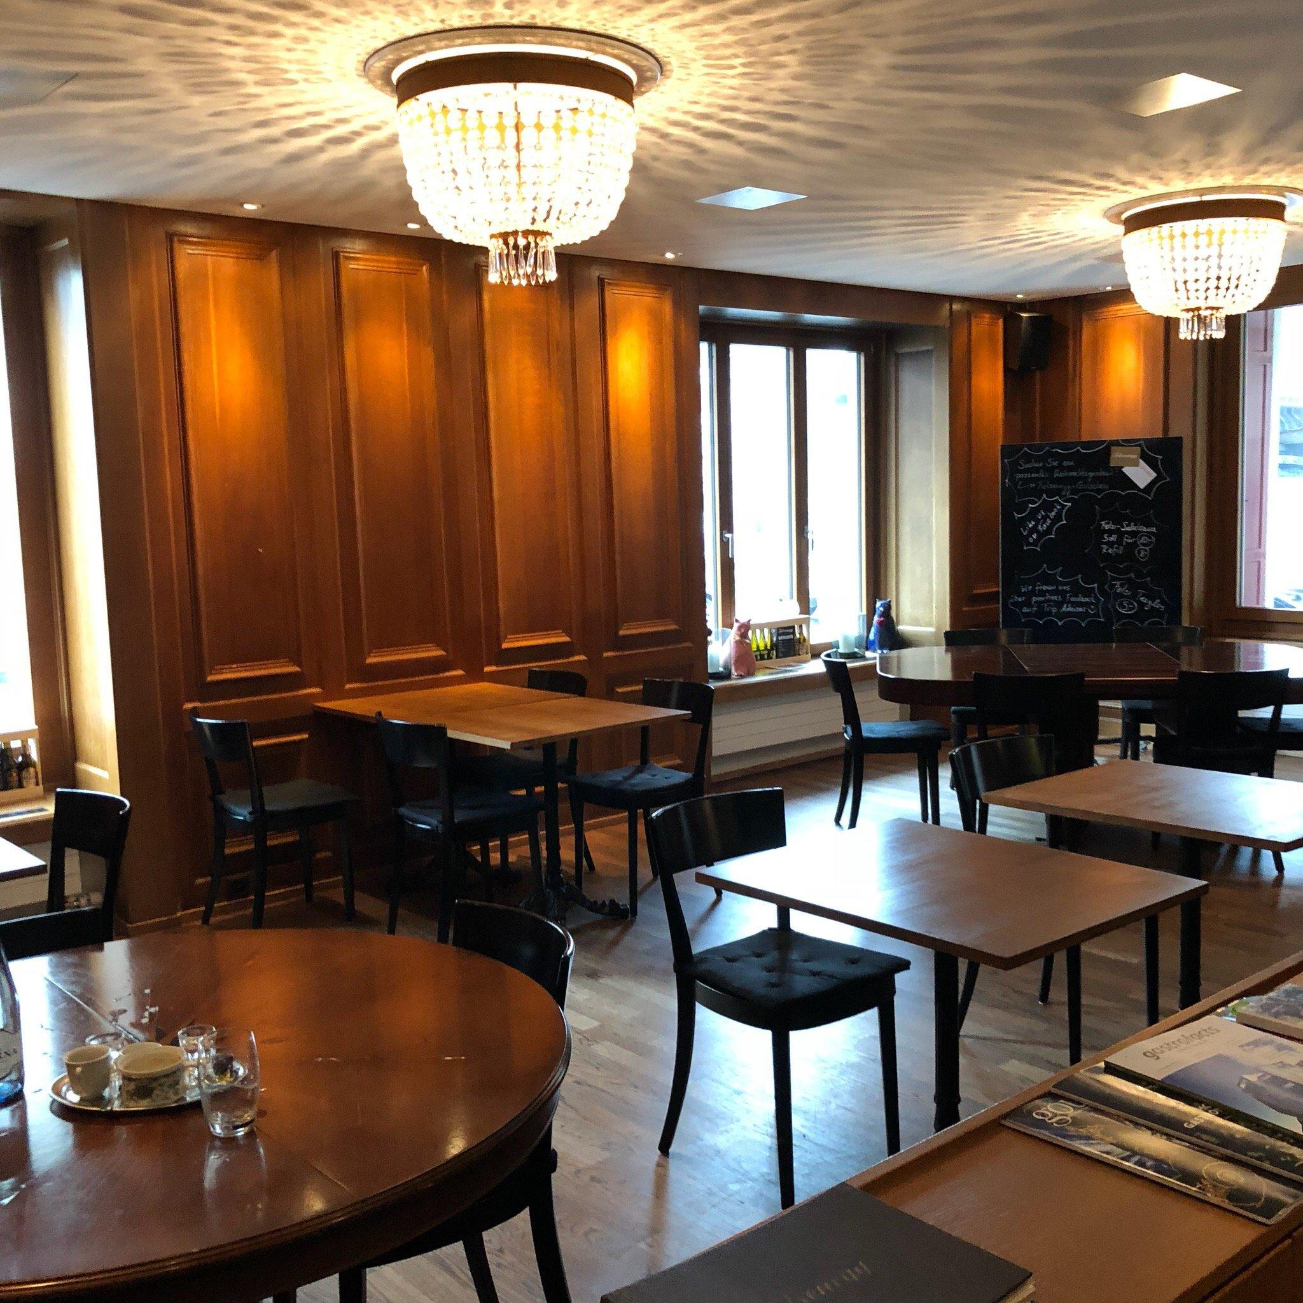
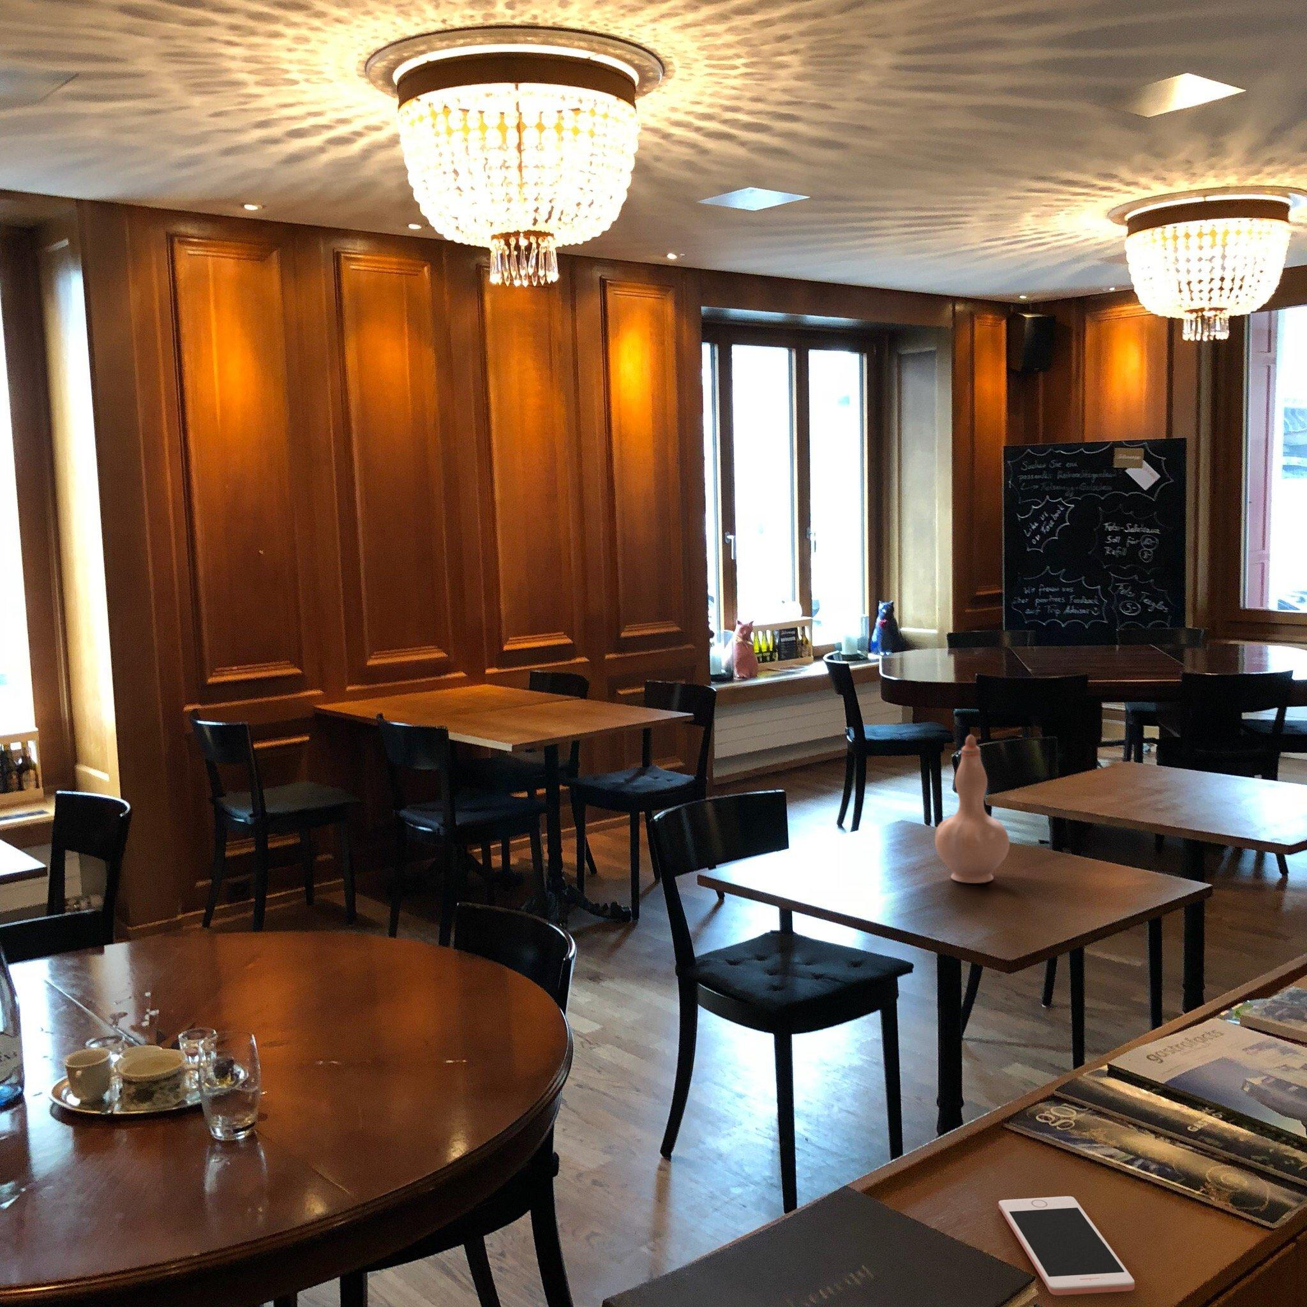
+ cell phone (1063, 1242)
+ vase (972, 807)
